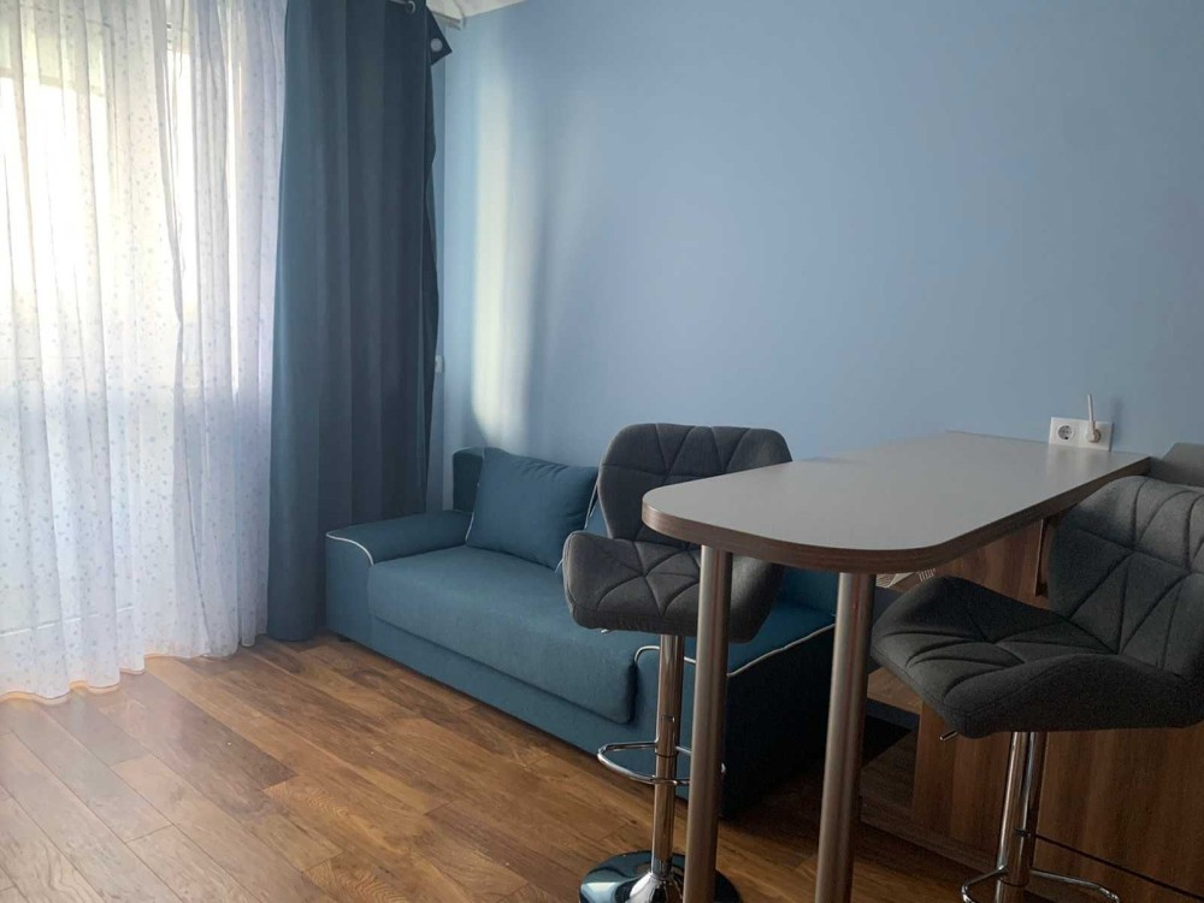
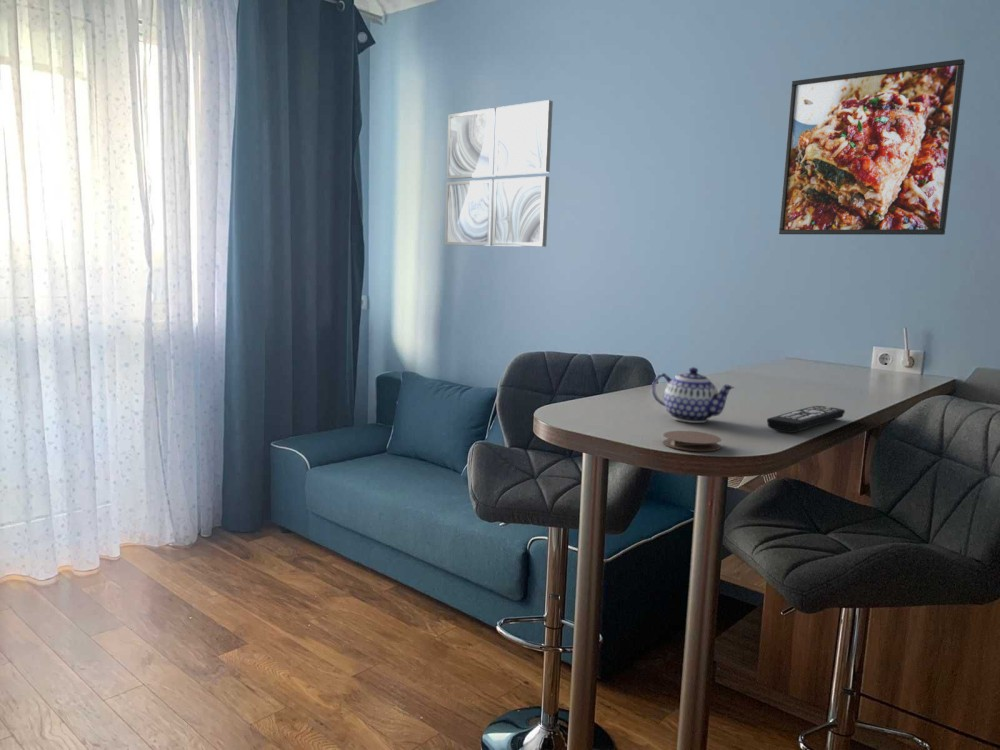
+ coaster (691, 440)
+ teapot (691, 393)
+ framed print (864, 154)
+ wall art (495, 179)
+ remote control (807, 418)
